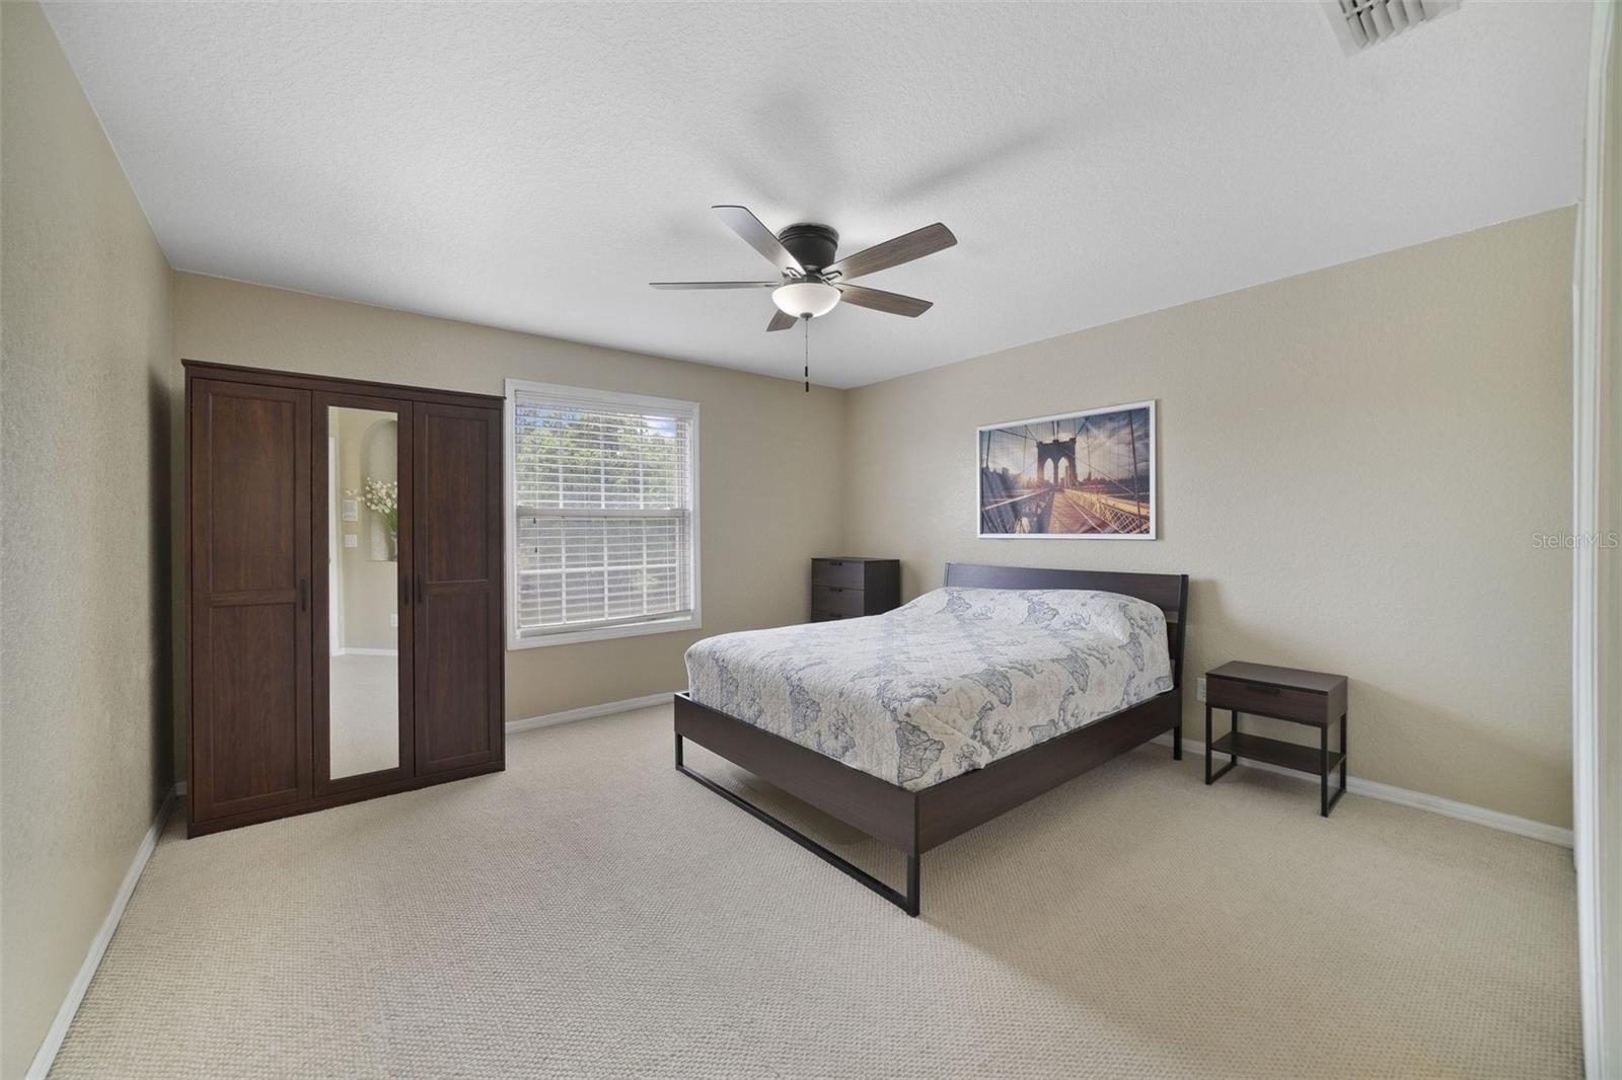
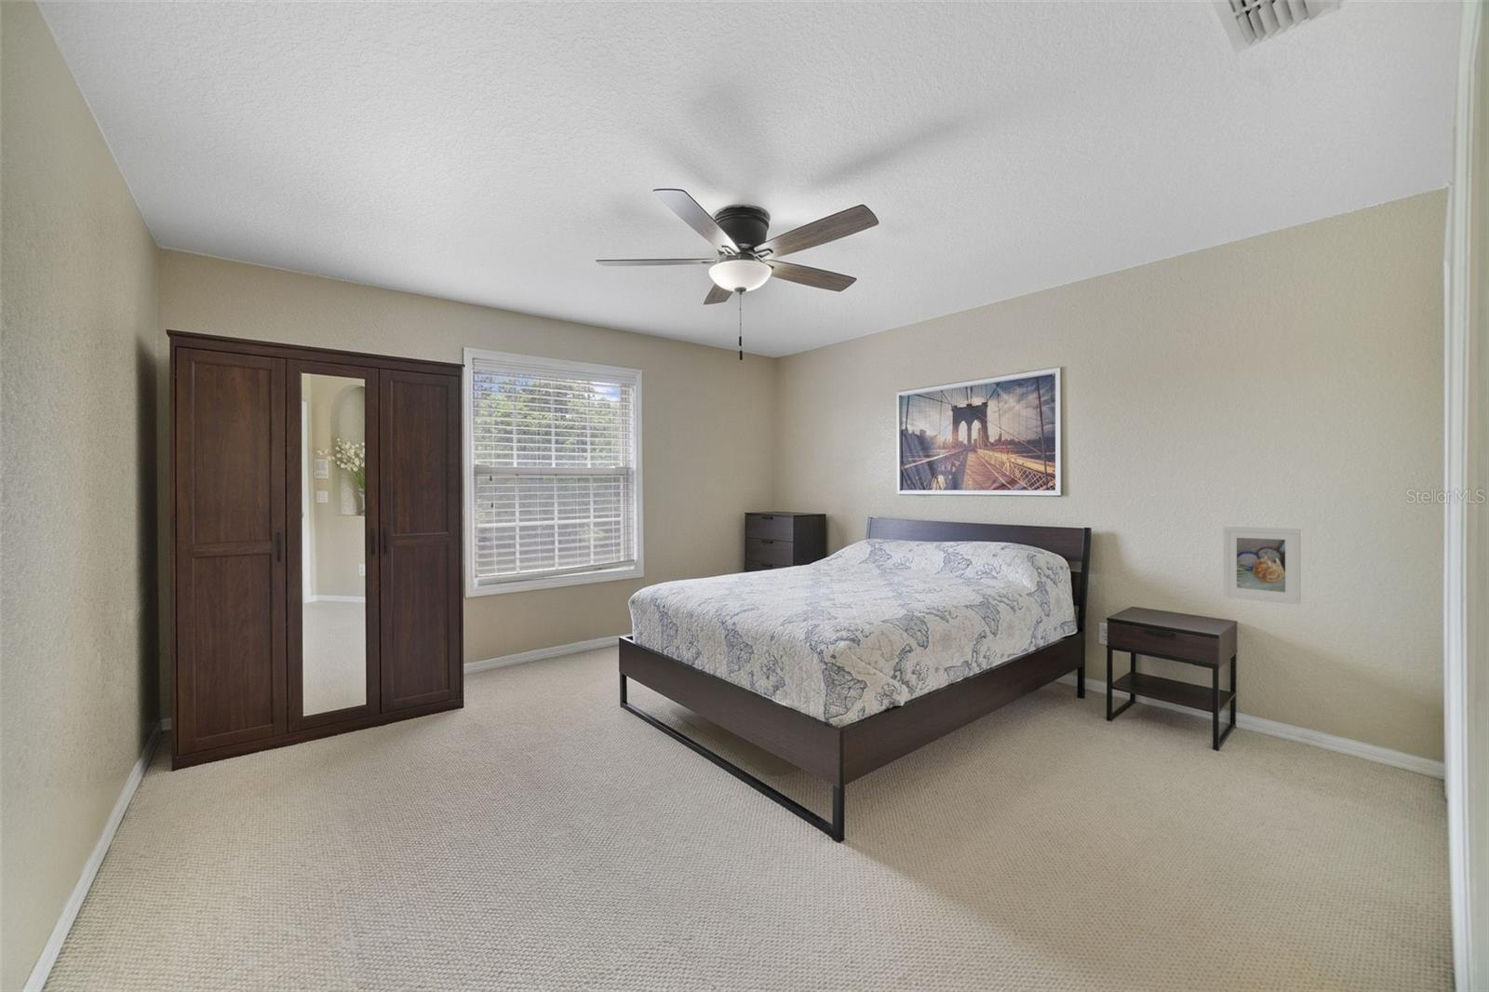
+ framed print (1260, 564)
